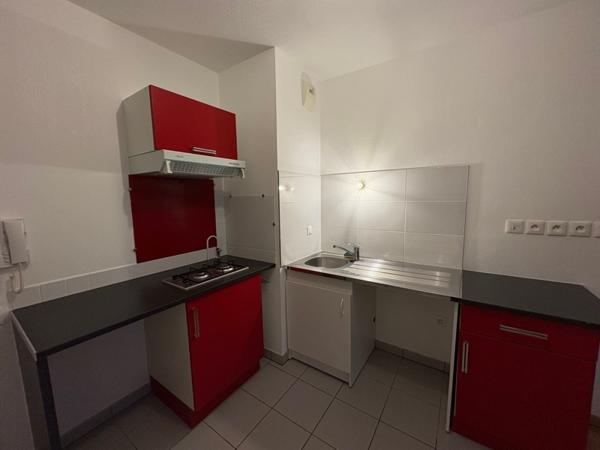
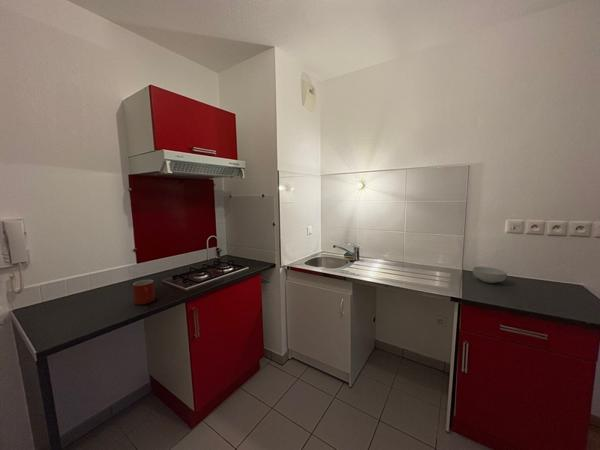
+ cereal bowl (488, 275)
+ mug (145, 292)
